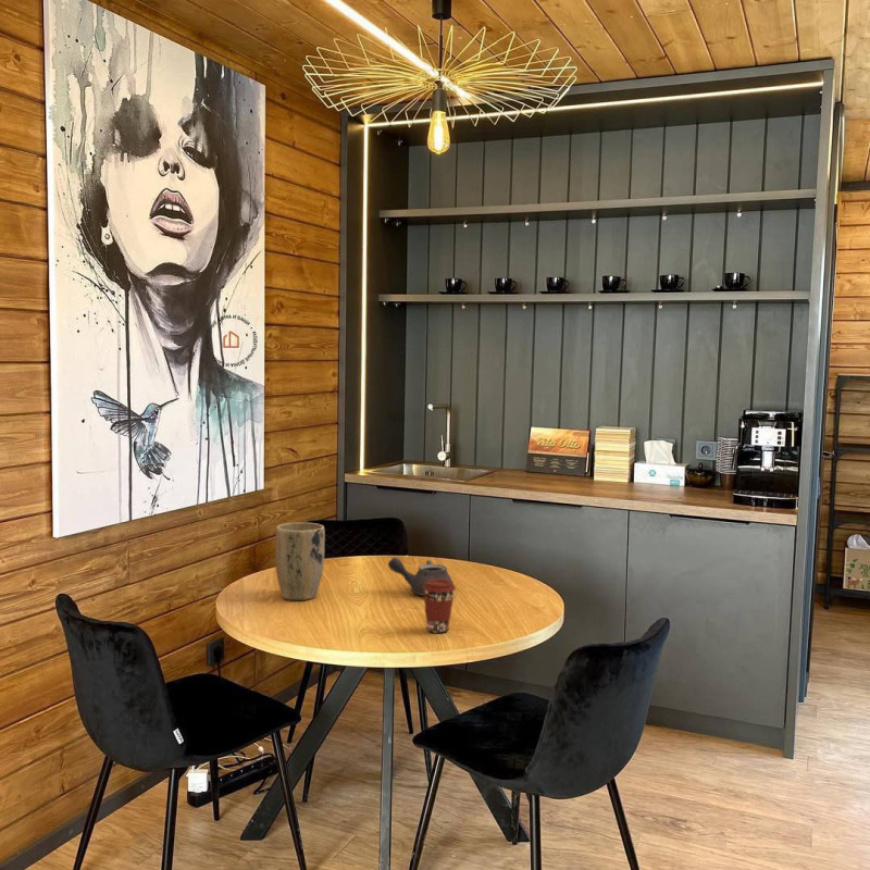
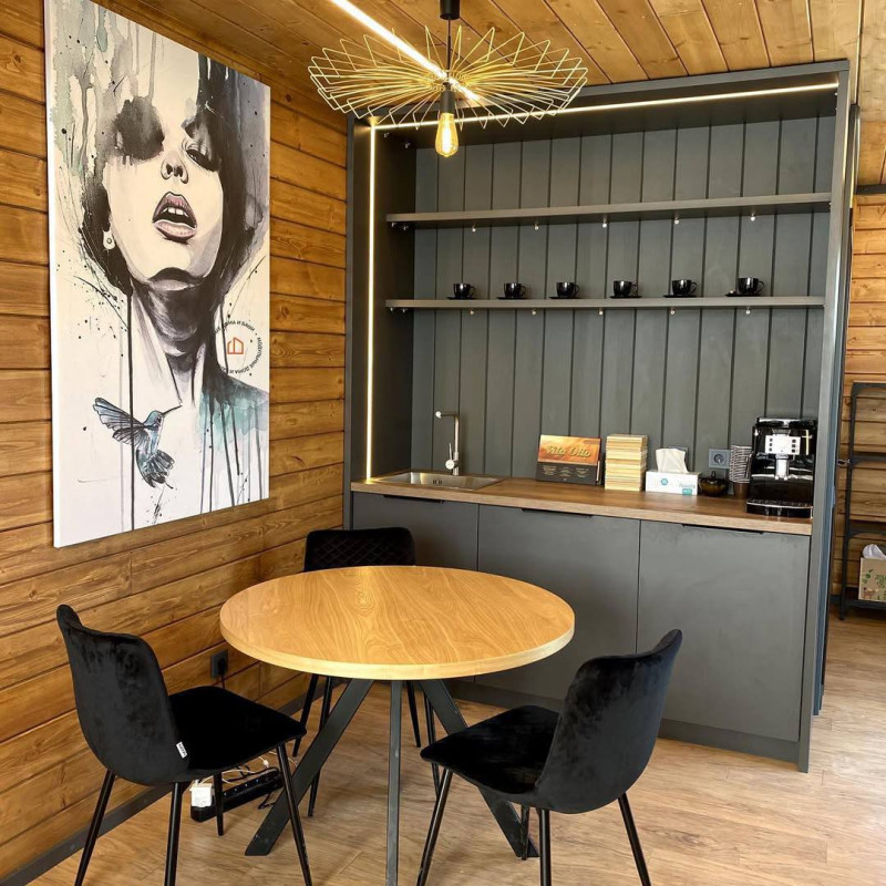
- coffee cup (438, 606)
- teapot (420, 574)
- plant pot (299, 561)
